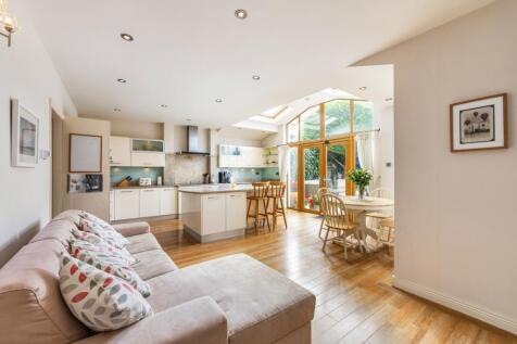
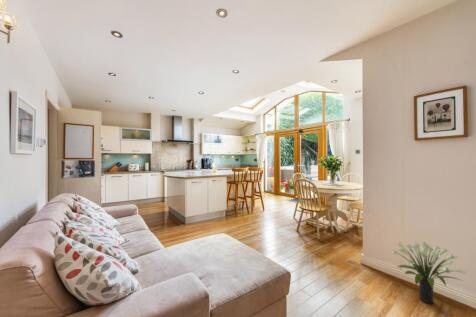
+ potted plant (428, 272)
